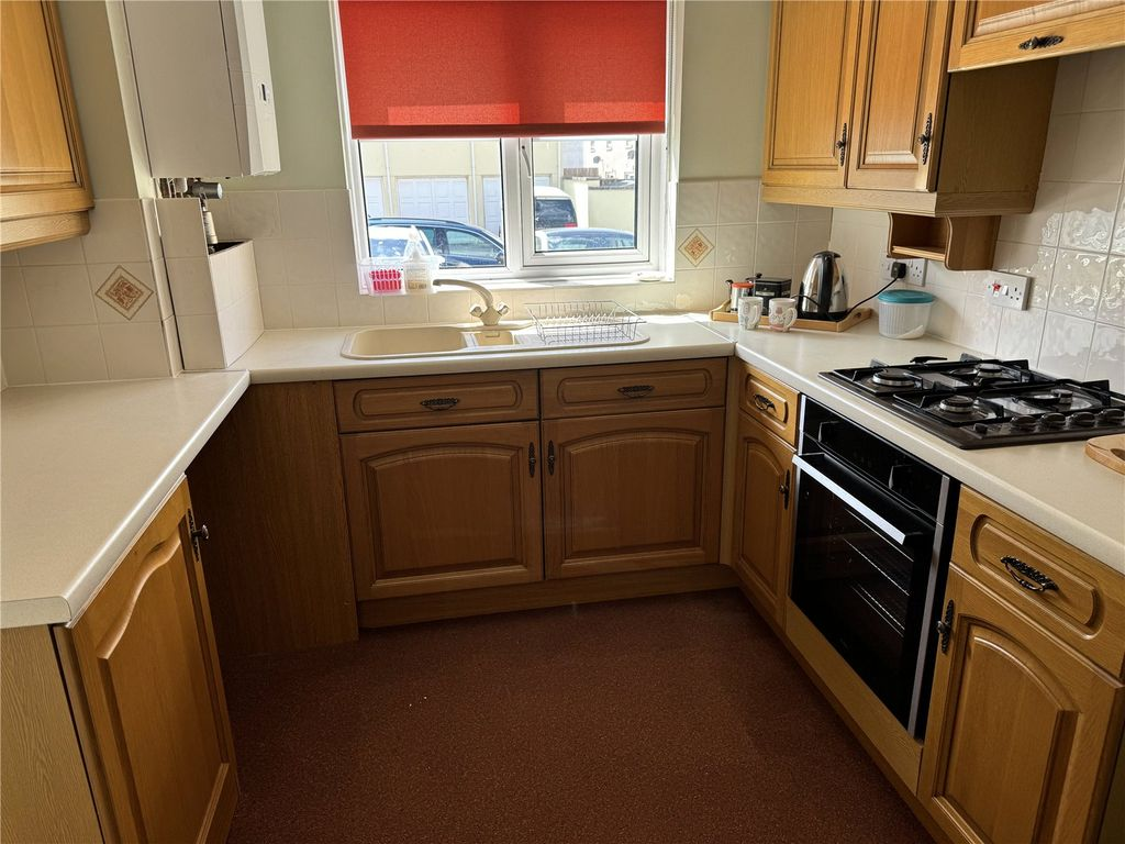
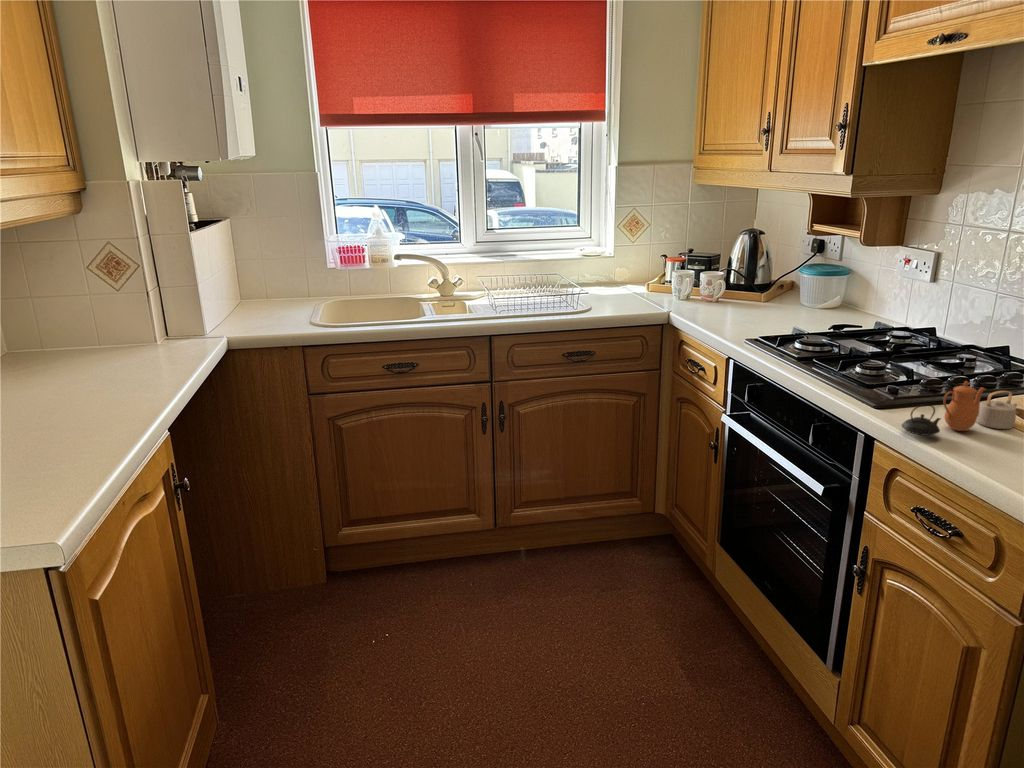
+ teapot (965, 404)
